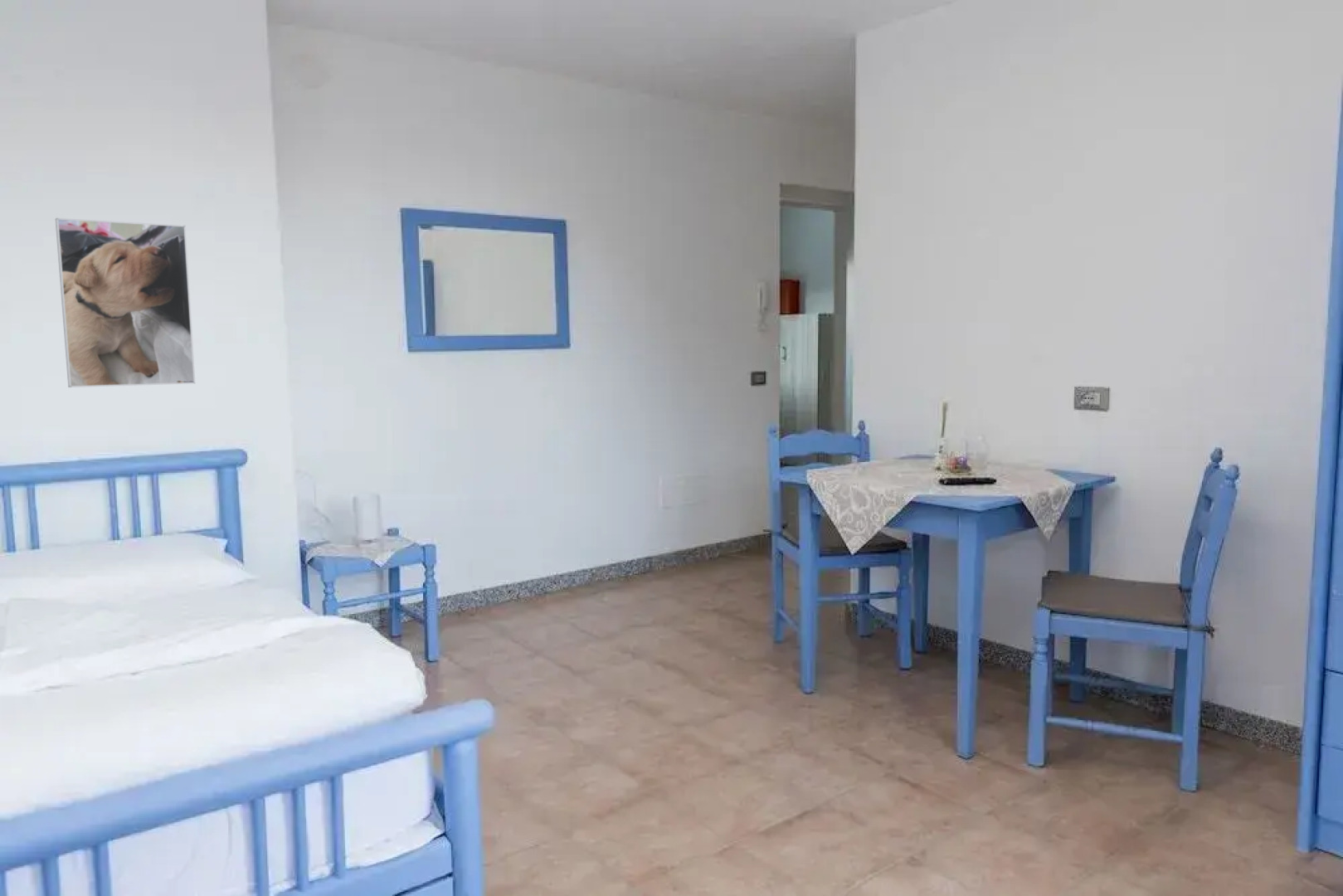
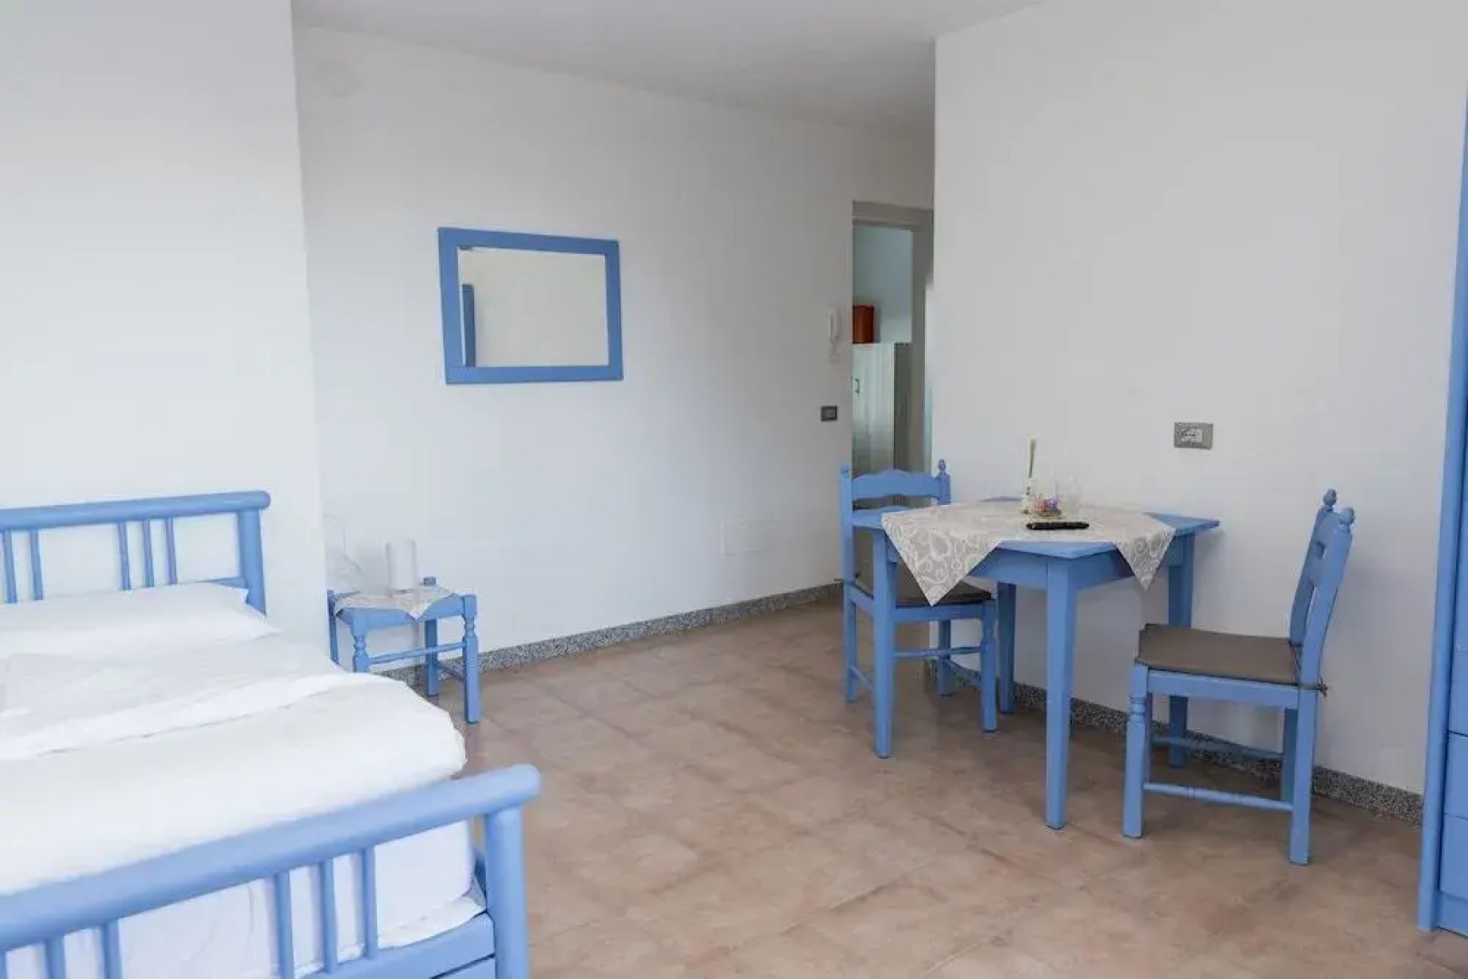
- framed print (128, 304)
